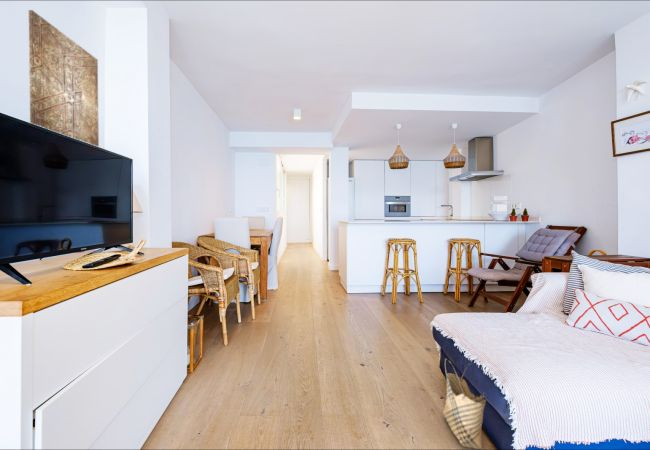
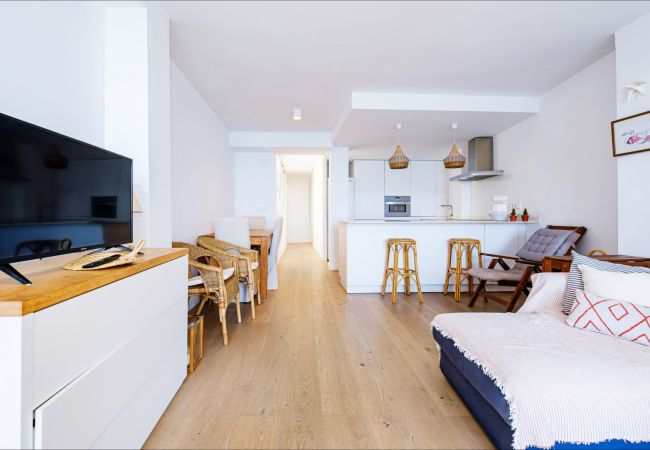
- woven basket (463, 395)
- wall art (68, 94)
